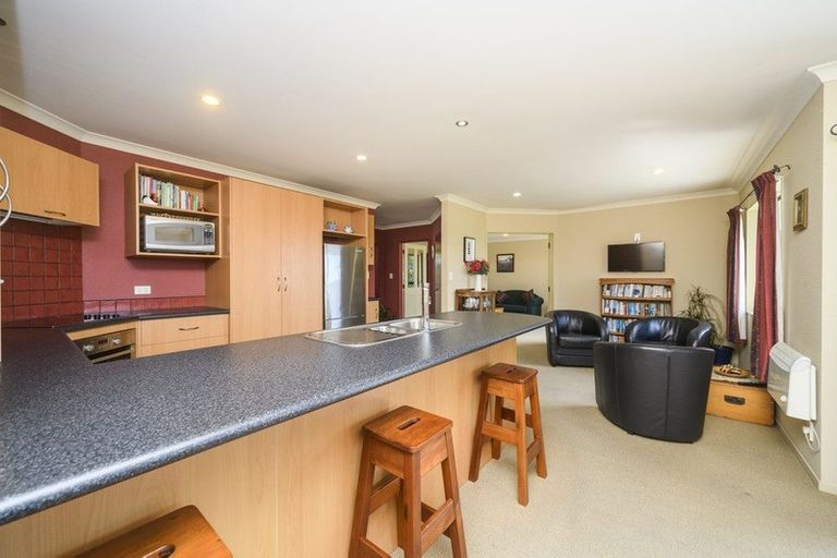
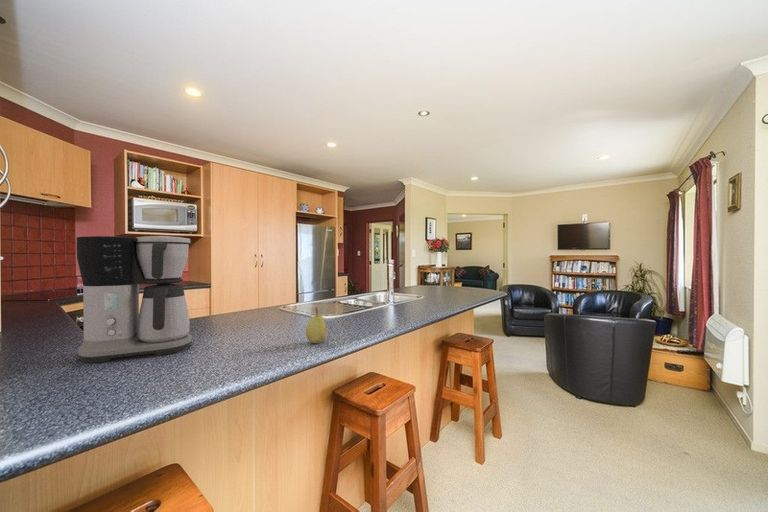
+ coffee maker (137, 294)
+ fruit (316, 324)
